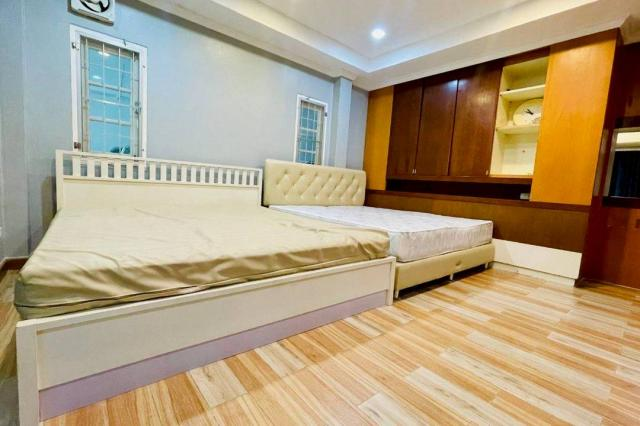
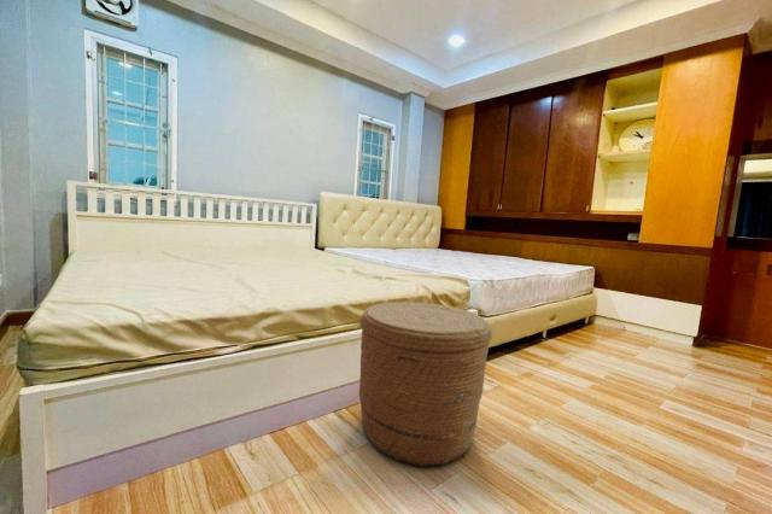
+ basket (420, 373)
